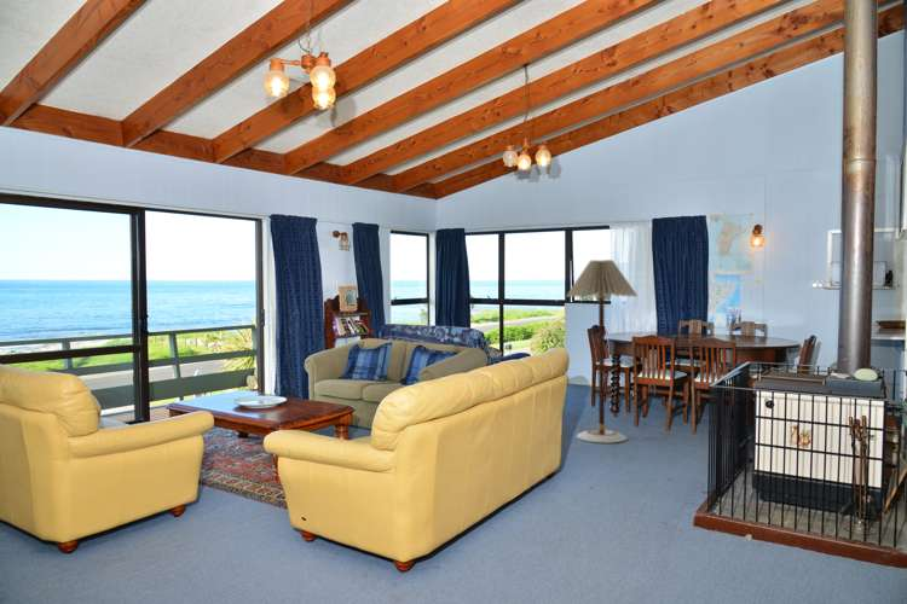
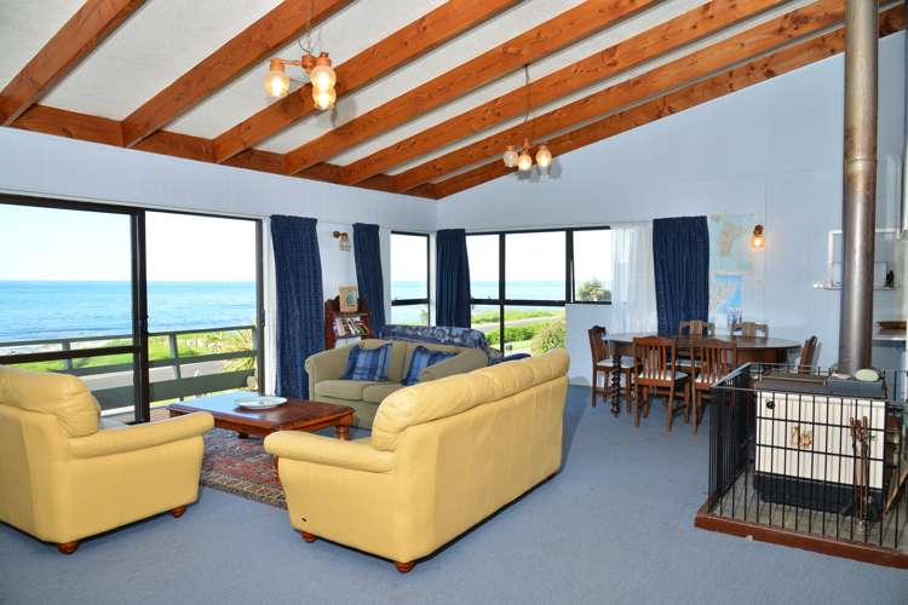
- floor lamp (601, 348)
